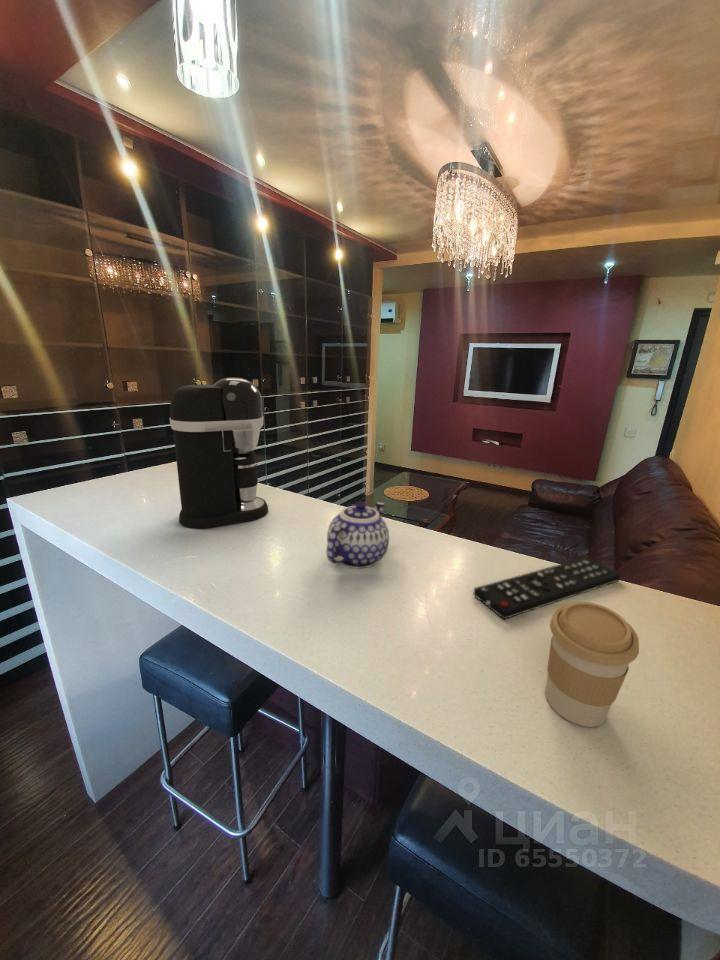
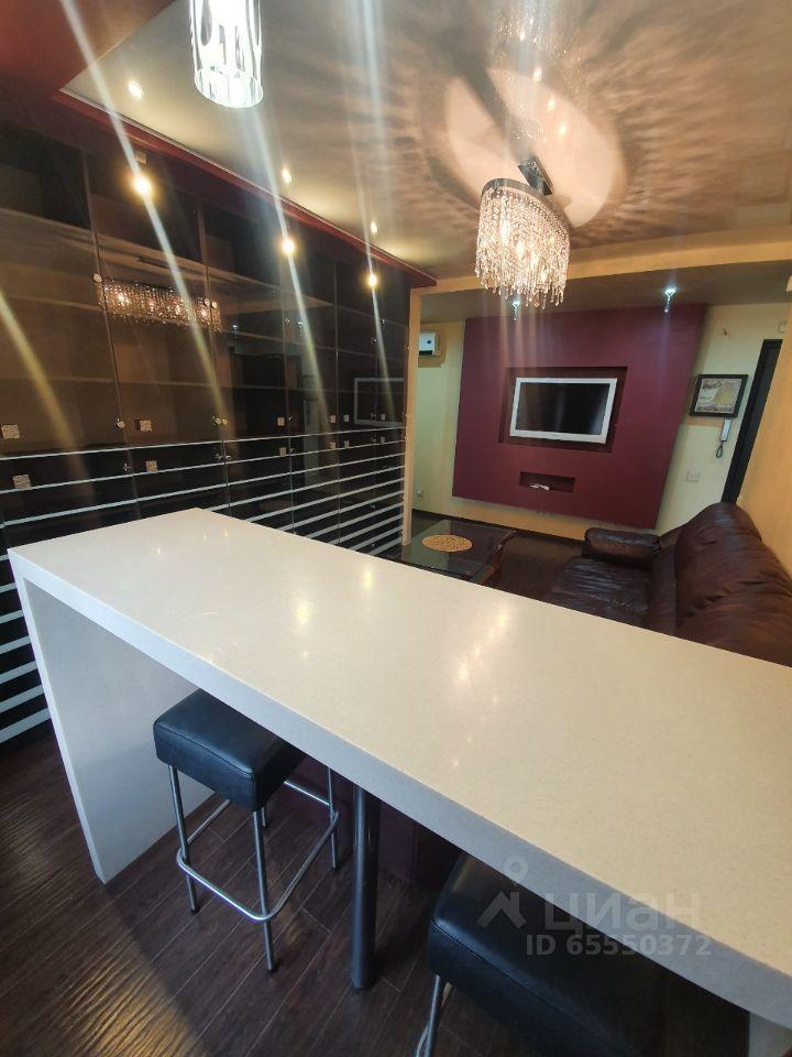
- coffee maker (220, 449)
- coffee cup (585, 662)
- remote control (549, 583)
- teapot (358, 530)
